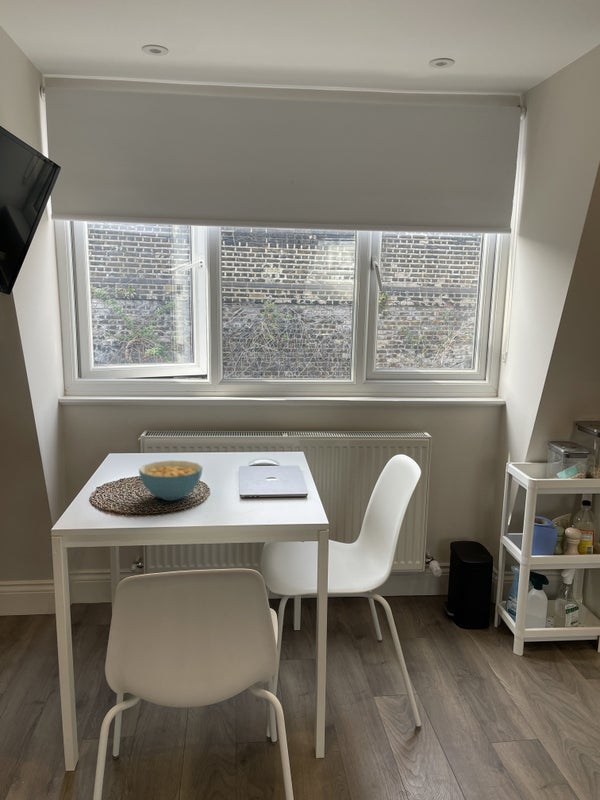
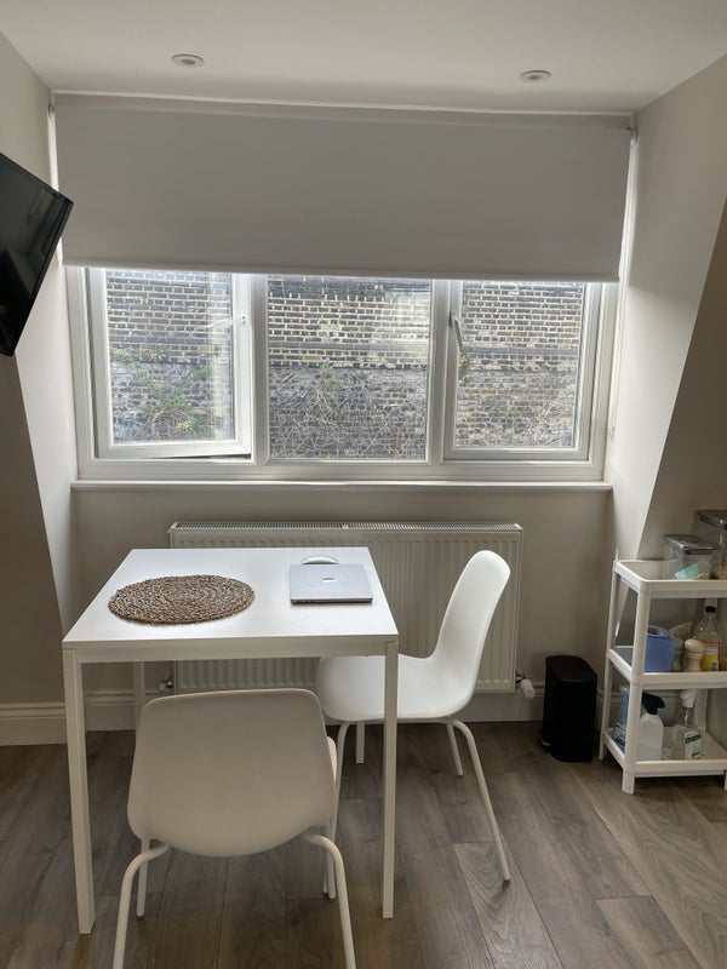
- cereal bowl (171, 482)
